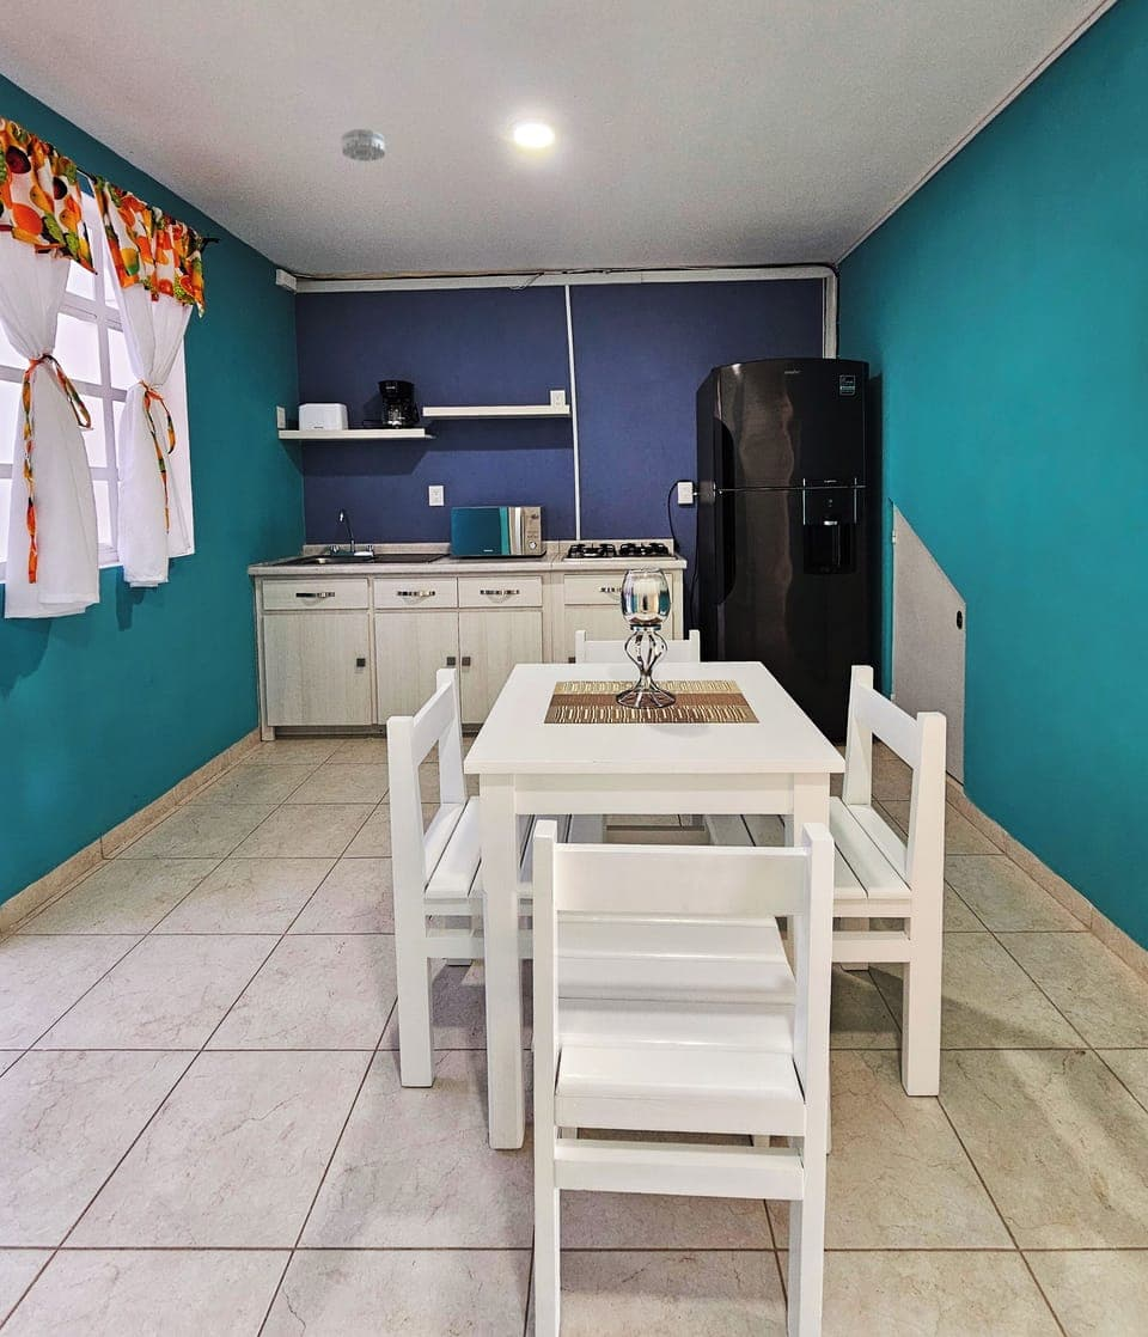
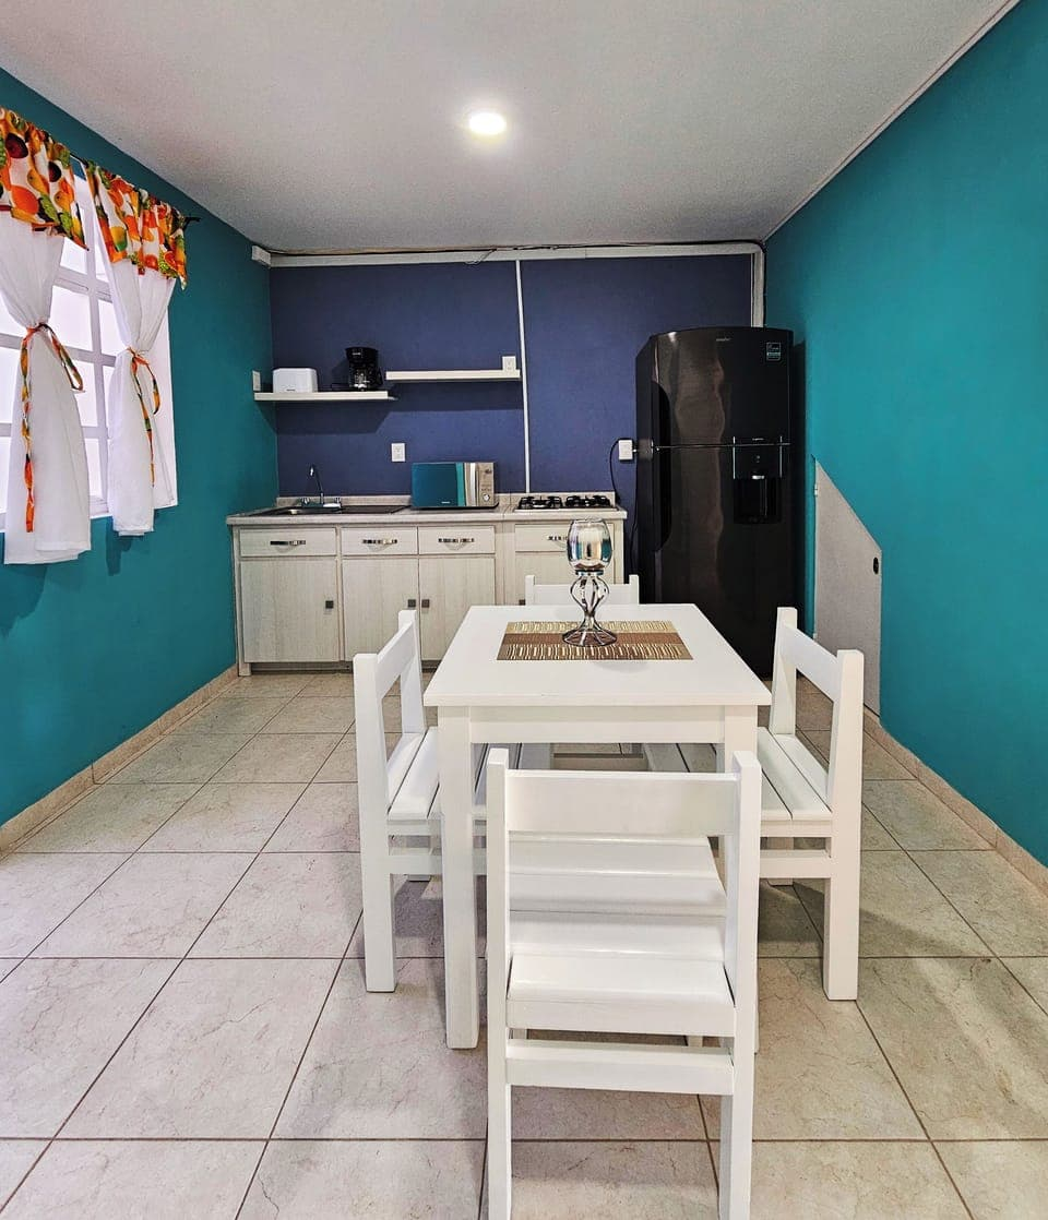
- smoke detector (362, 144)
